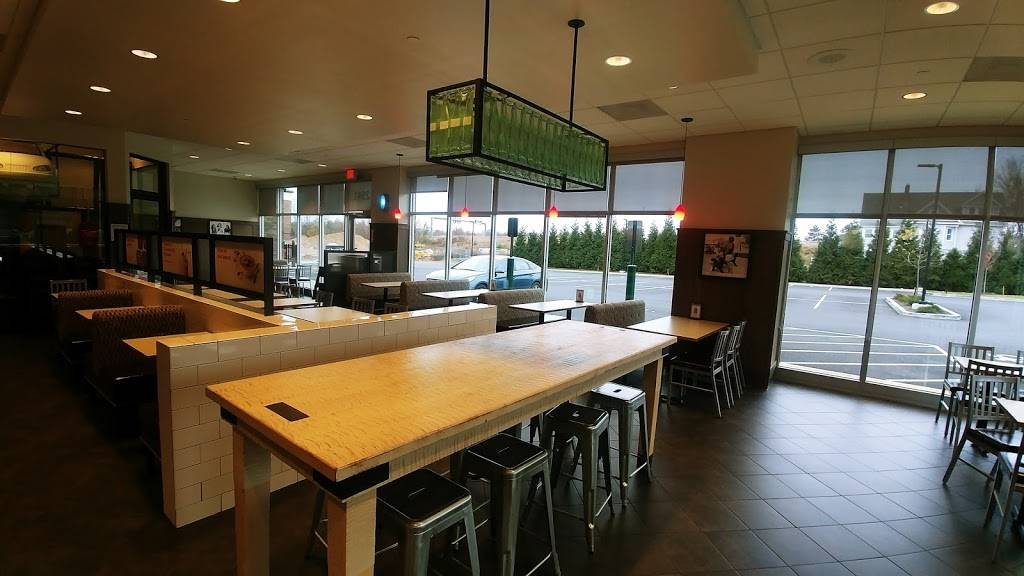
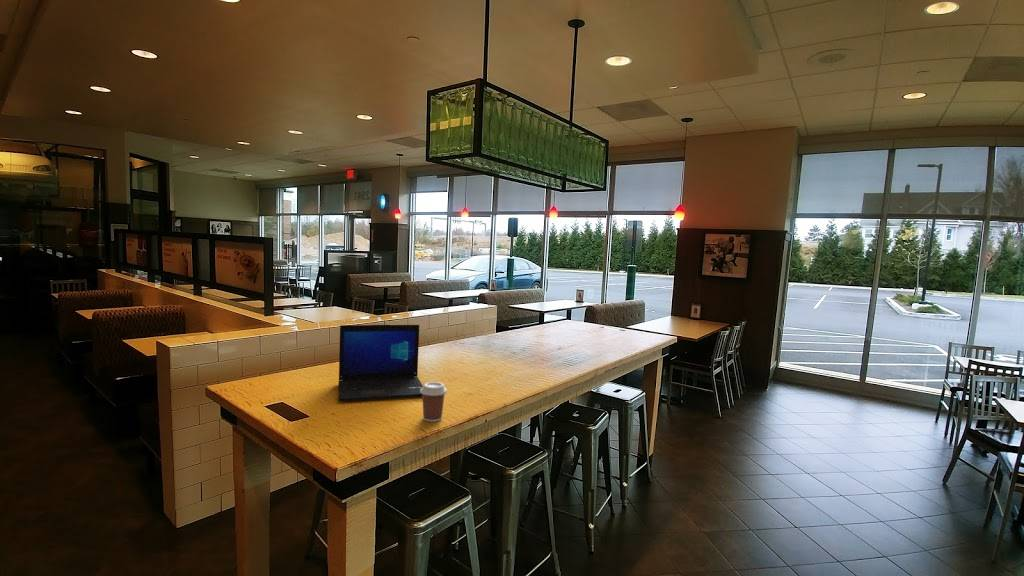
+ coffee cup (433, 401)
+ laptop (382, 359)
